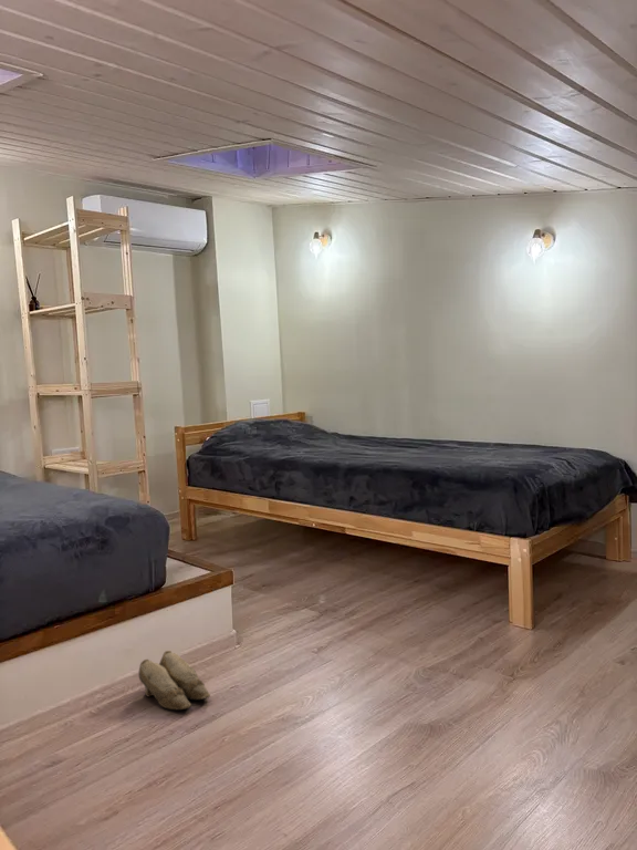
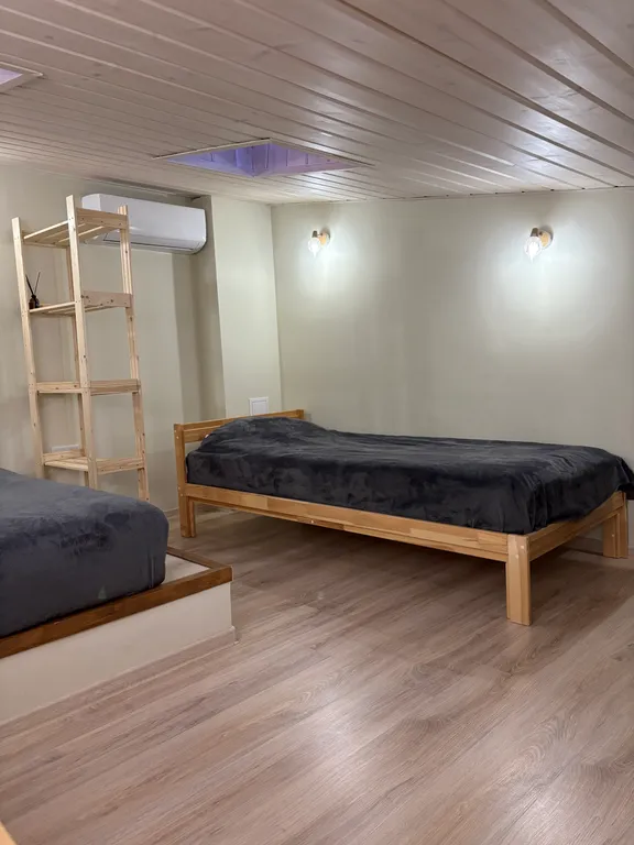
- slippers (174, 680)
